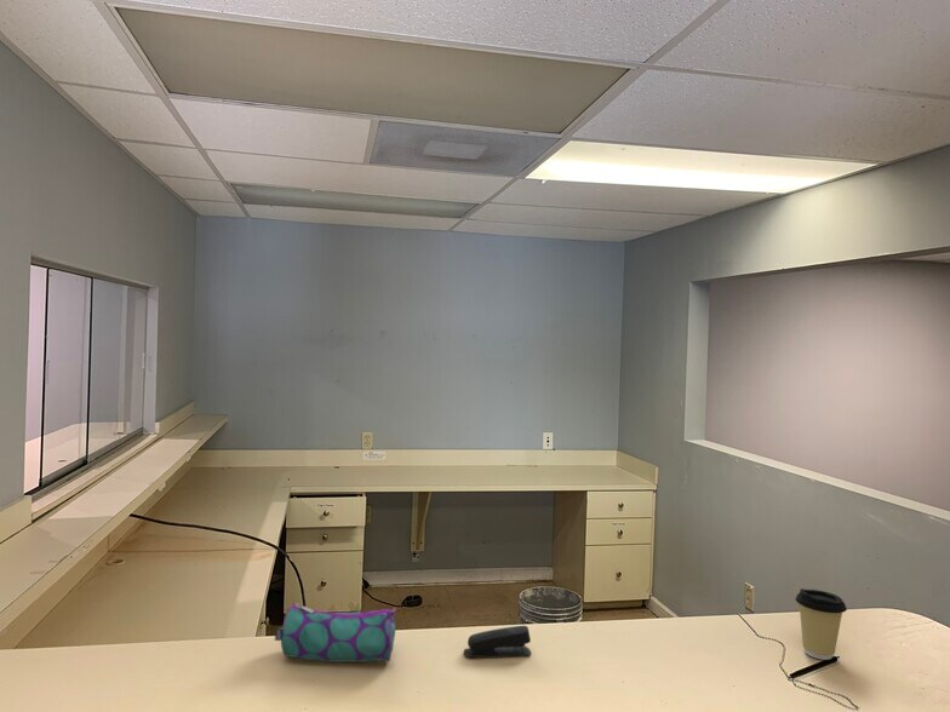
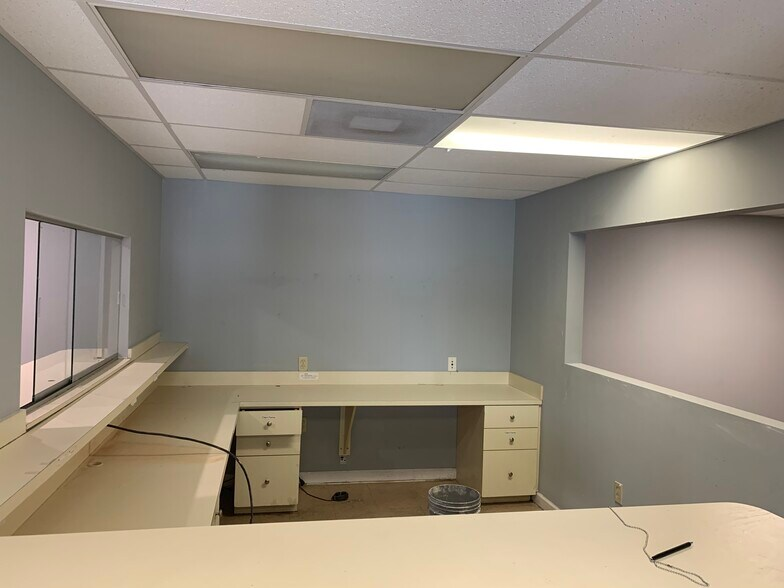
- coffee cup (819, 624)
- pencil case (338, 631)
- stapler (497, 639)
